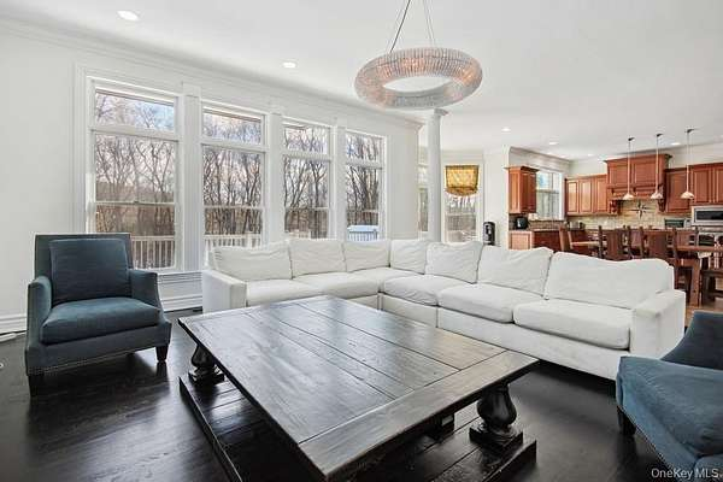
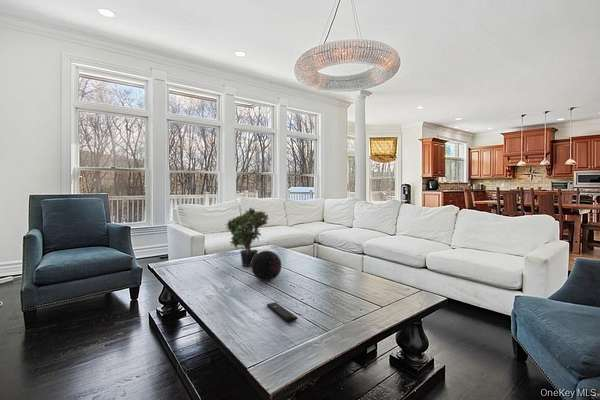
+ decorative orb (266, 265)
+ potted plant (251, 235)
+ remote control (281, 311)
